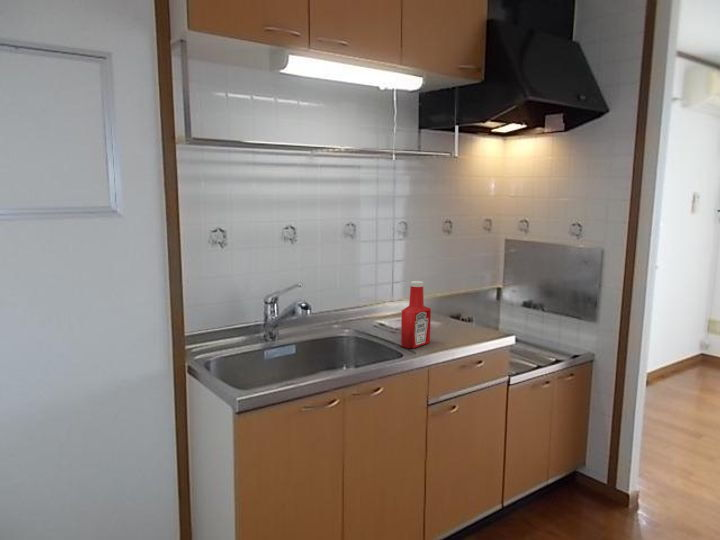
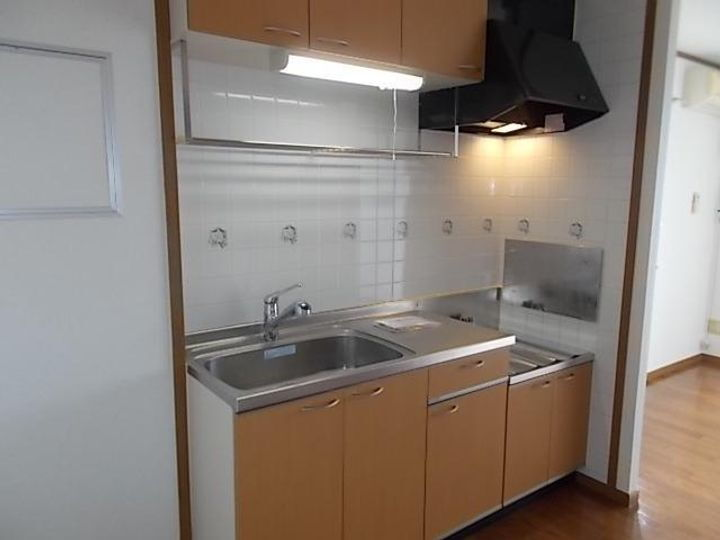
- soap bottle (416, 313)
